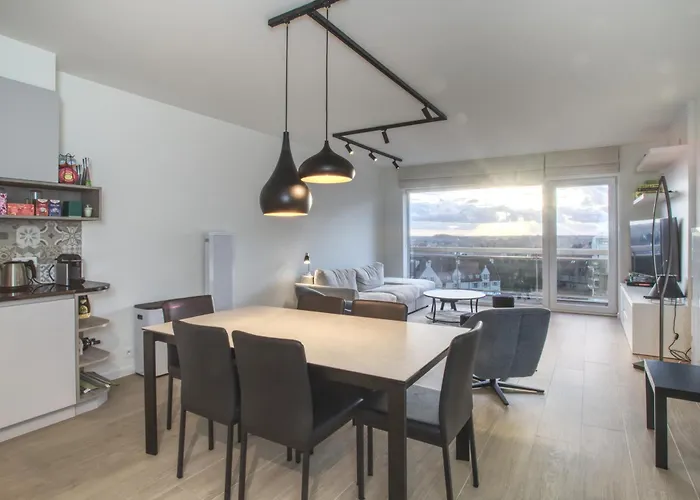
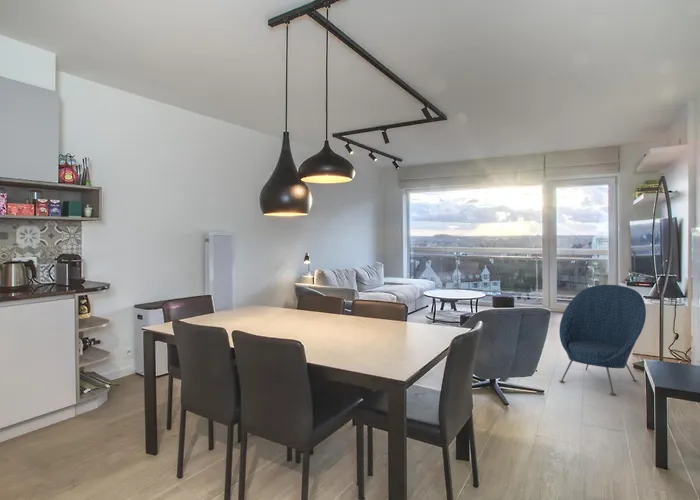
+ lounge chair (599, 333)
